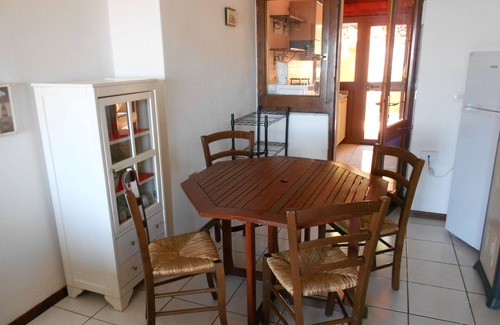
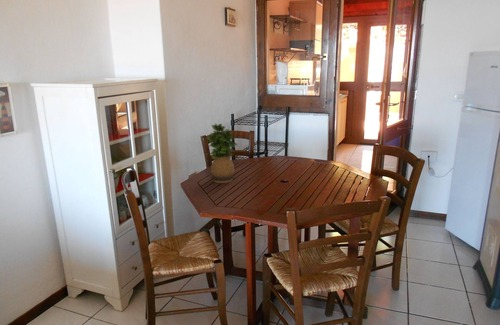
+ potted plant (221, 153)
